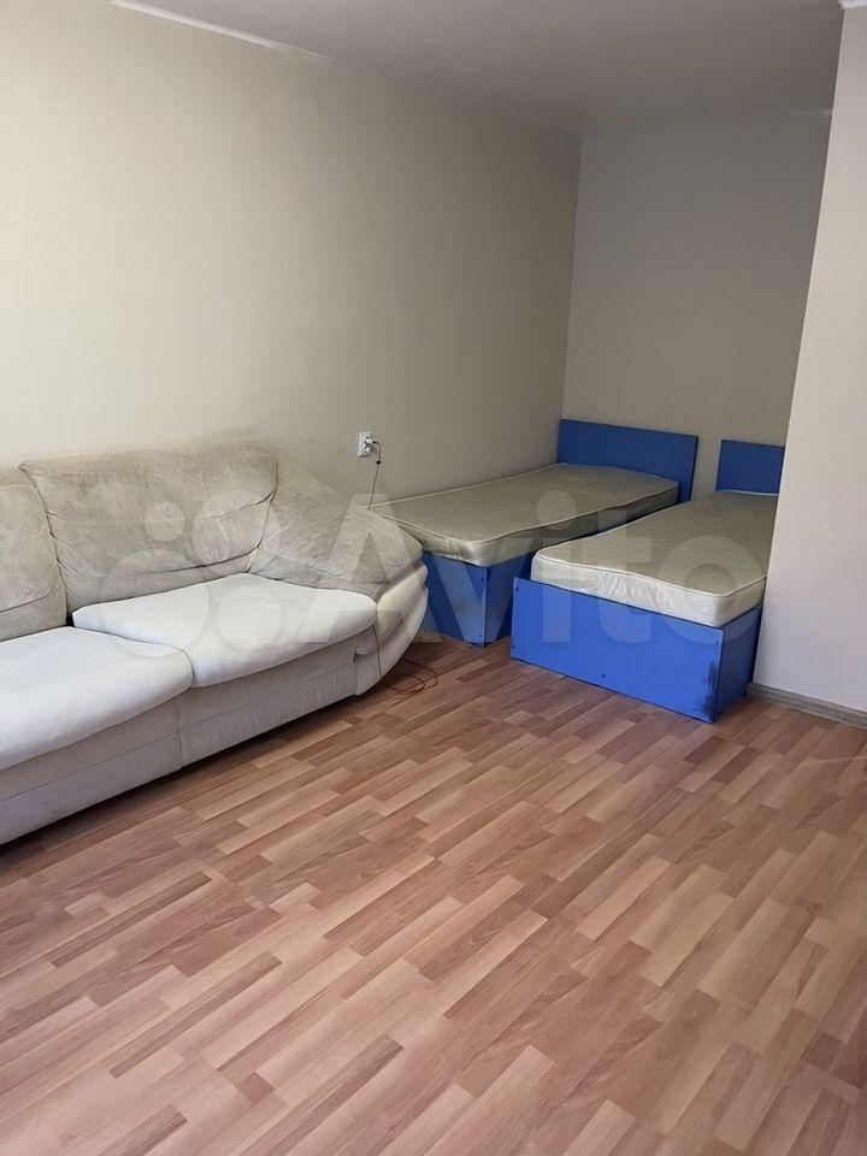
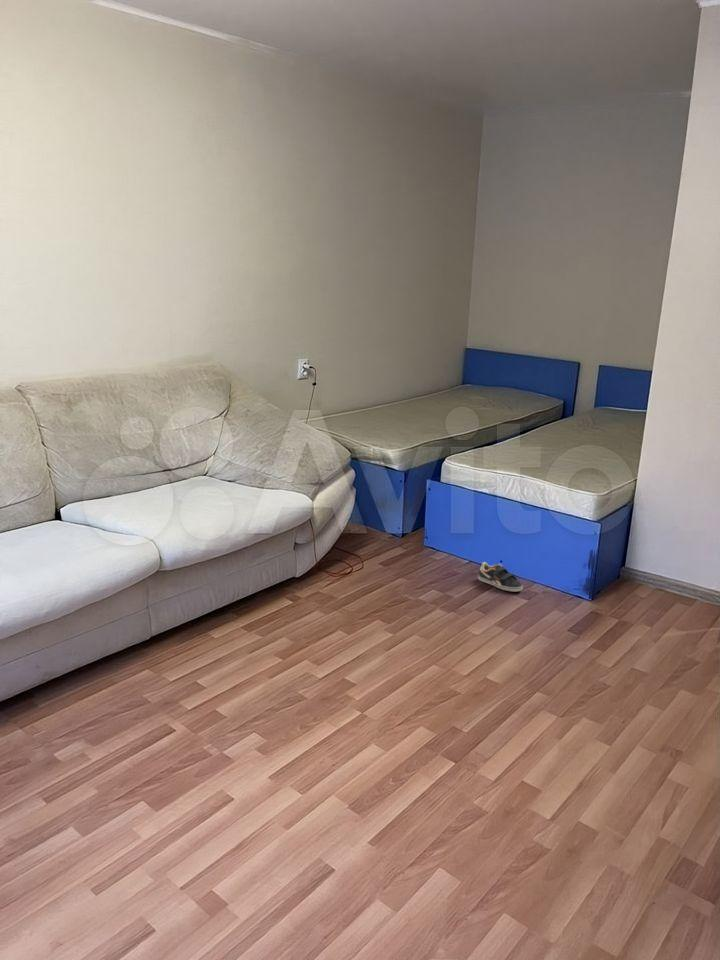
+ sneaker (500, 576)
